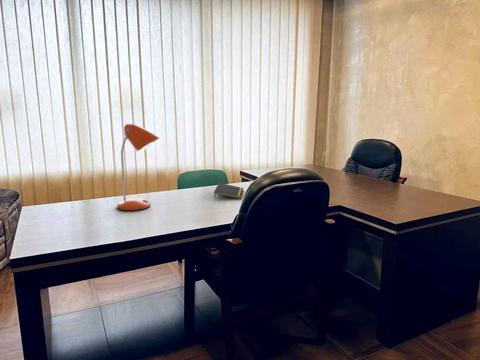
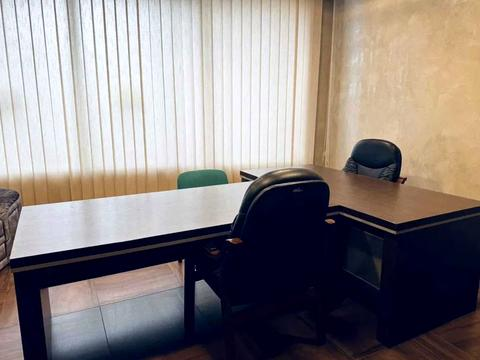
- notepad (229, 190)
- desk lamp (123, 166)
